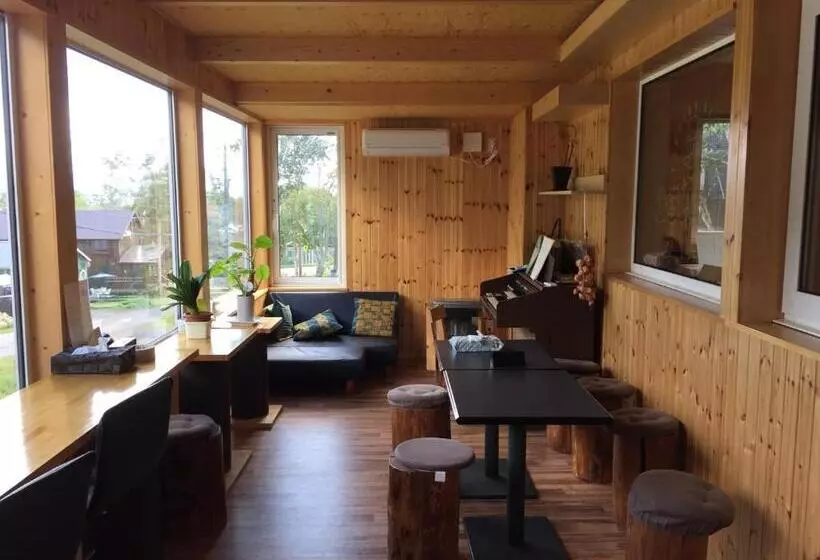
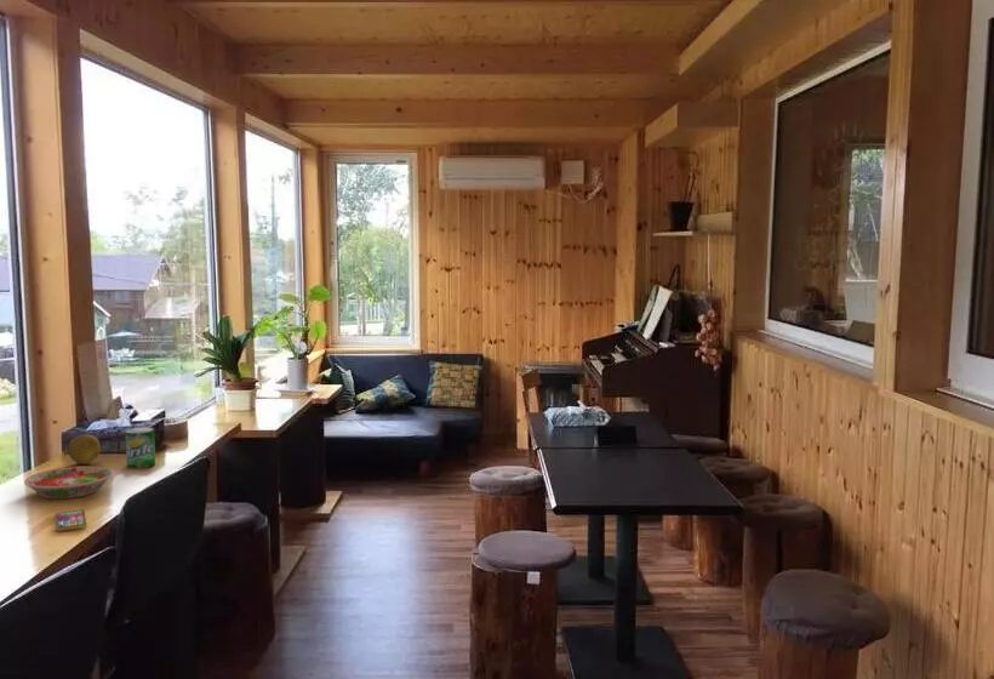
+ fruit (84, 449)
+ smartphone (70, 519)
+ bowl (70, 484)
+ beverage can (139, 447)
